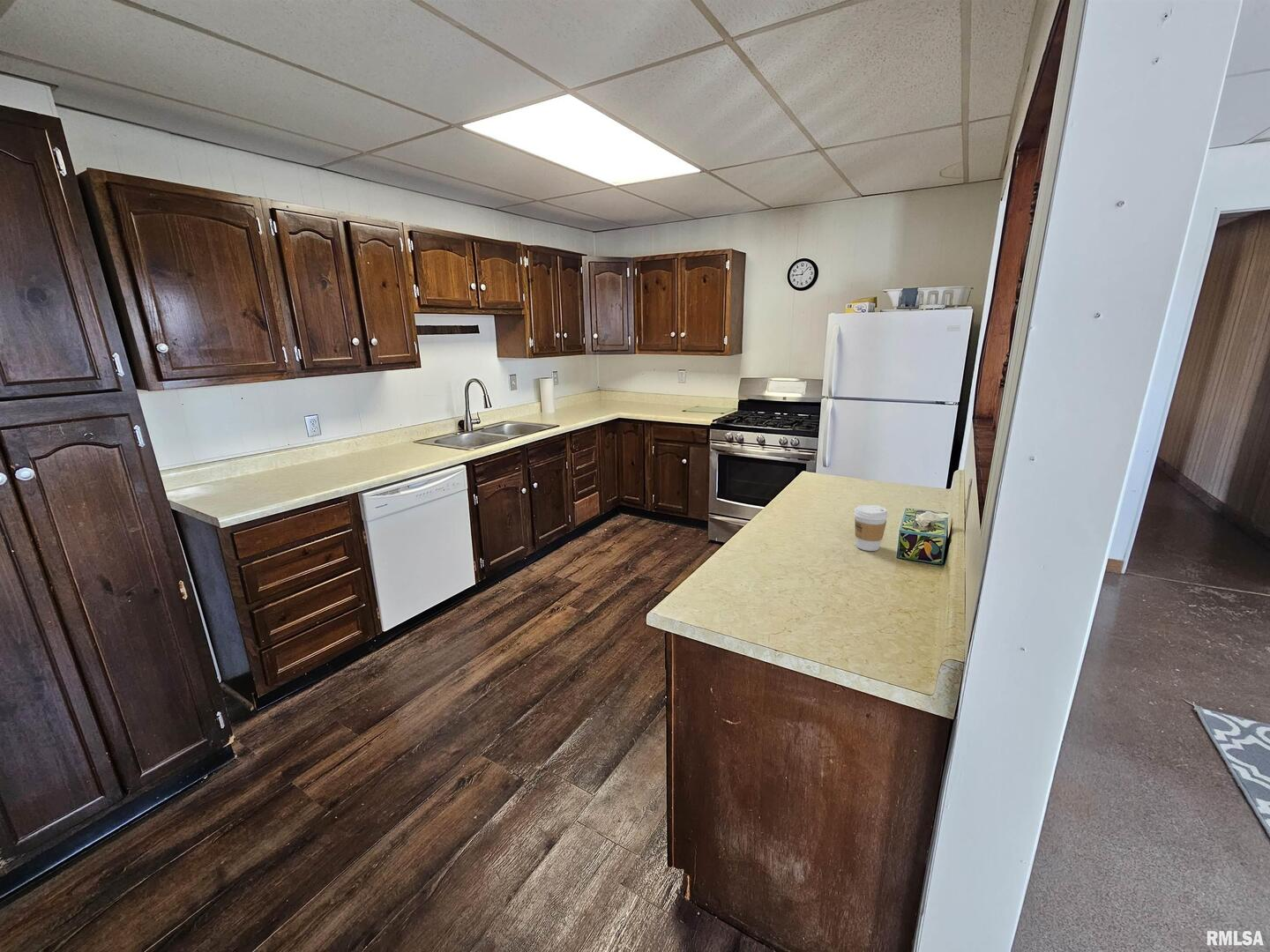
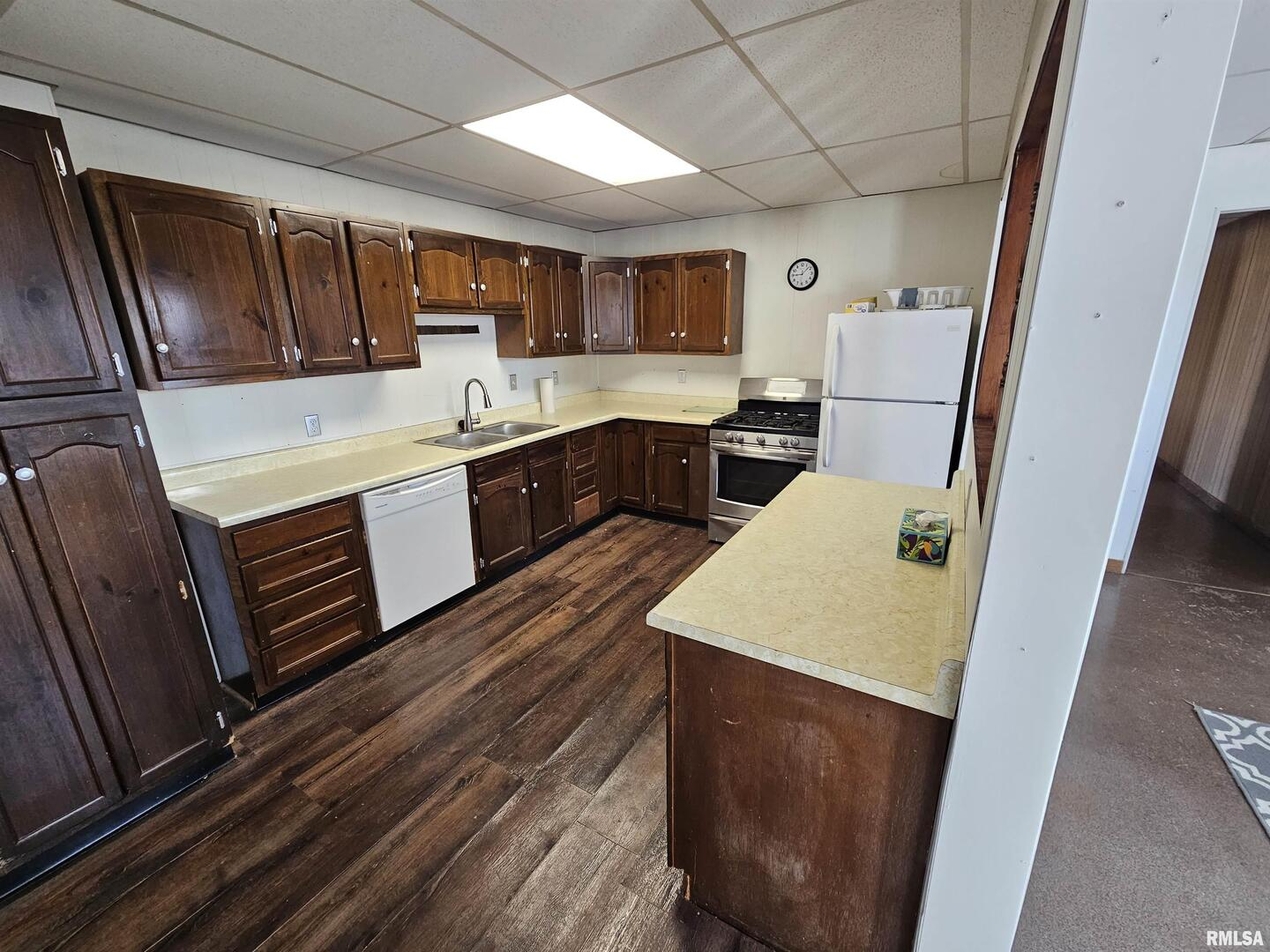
- coffee cup (869, 527)
